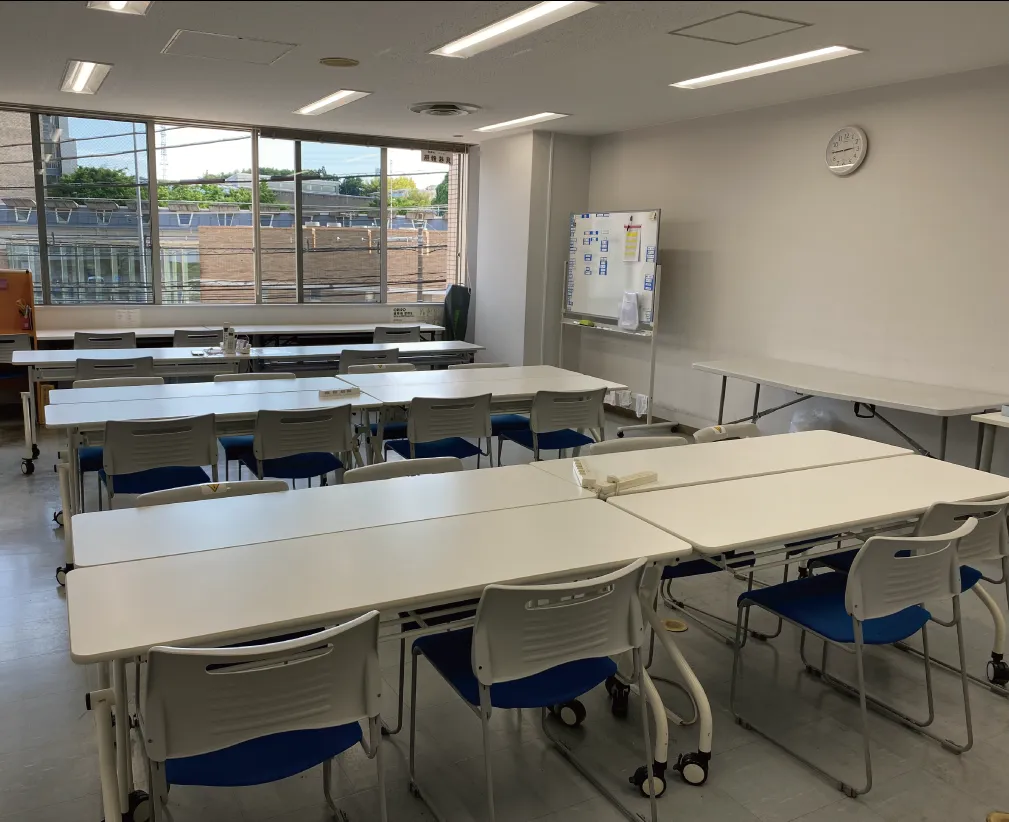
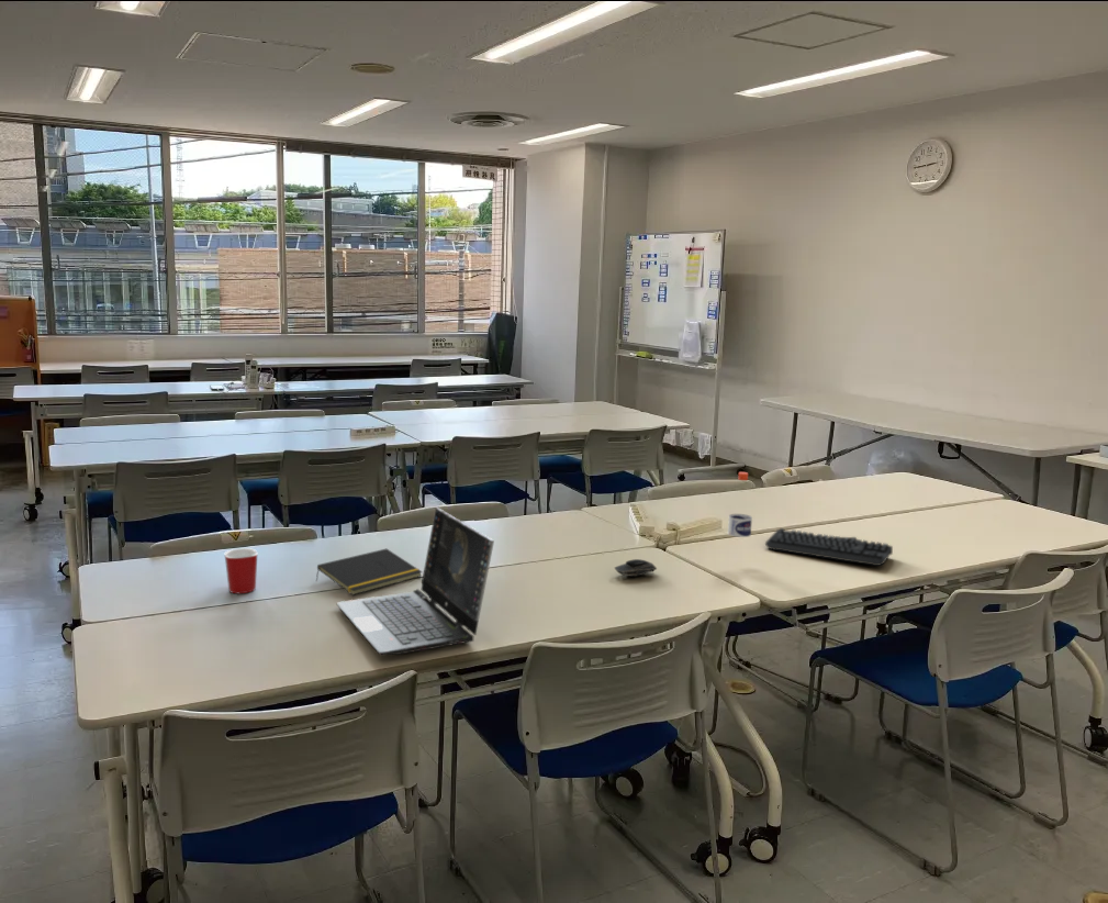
+ keyboard (830, 543)
+ computer mouse (635, 567)
+ laptop computer (422, 579)
+ notepad (370, 570)
+ water bottle (740, 517)
+ mug (239, 569)
